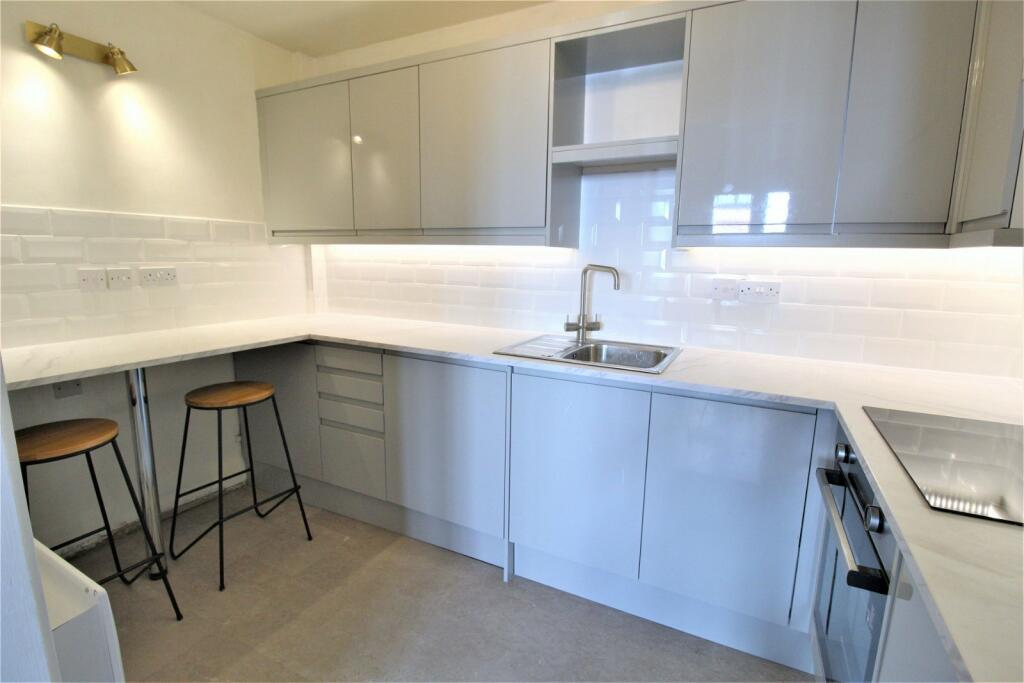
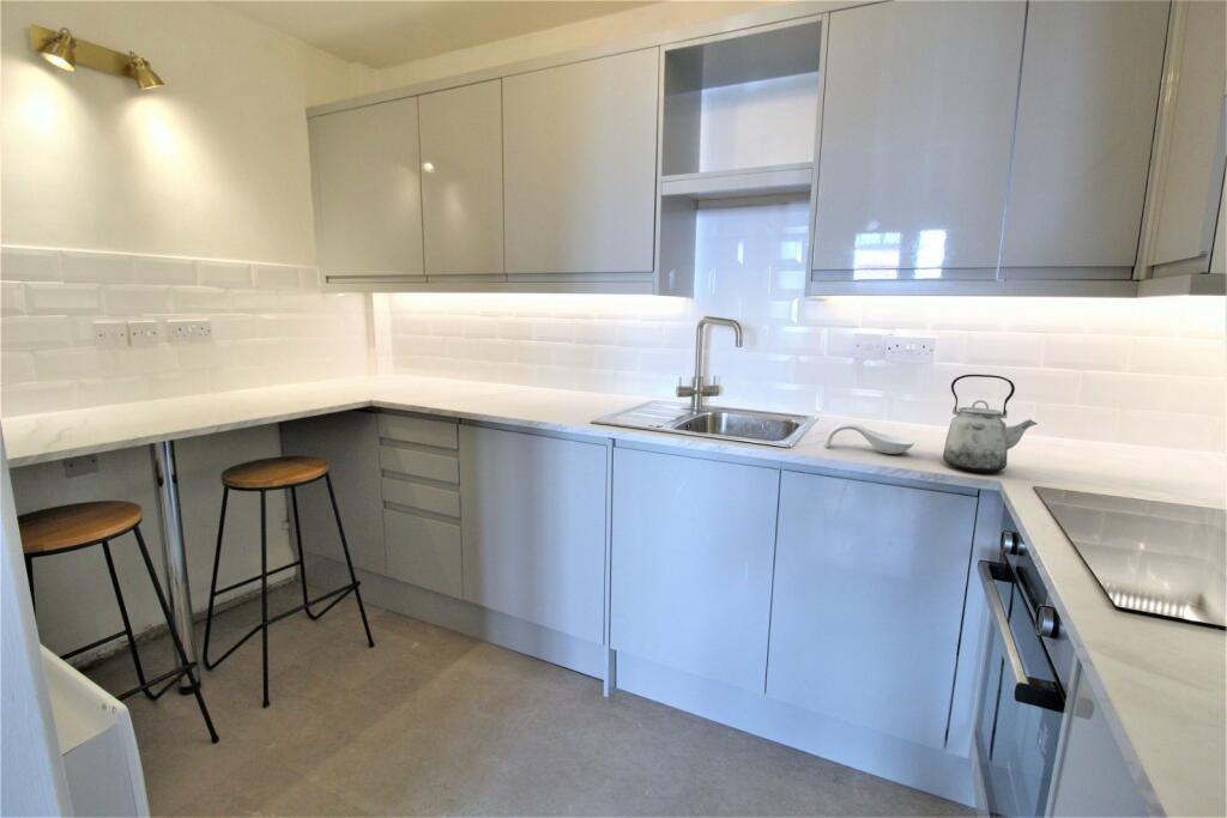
+ spoon rest (869, 437)
+ kettle (990, 423)
